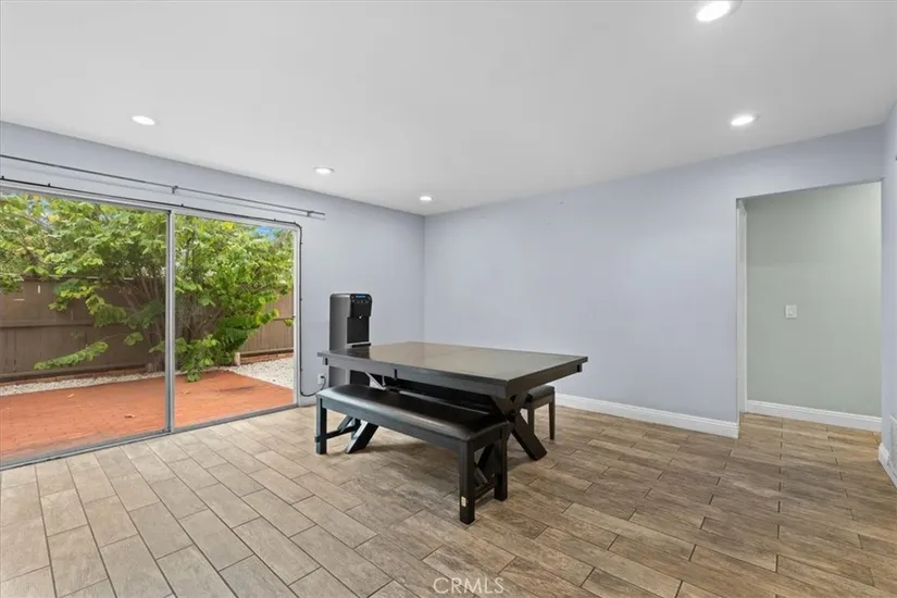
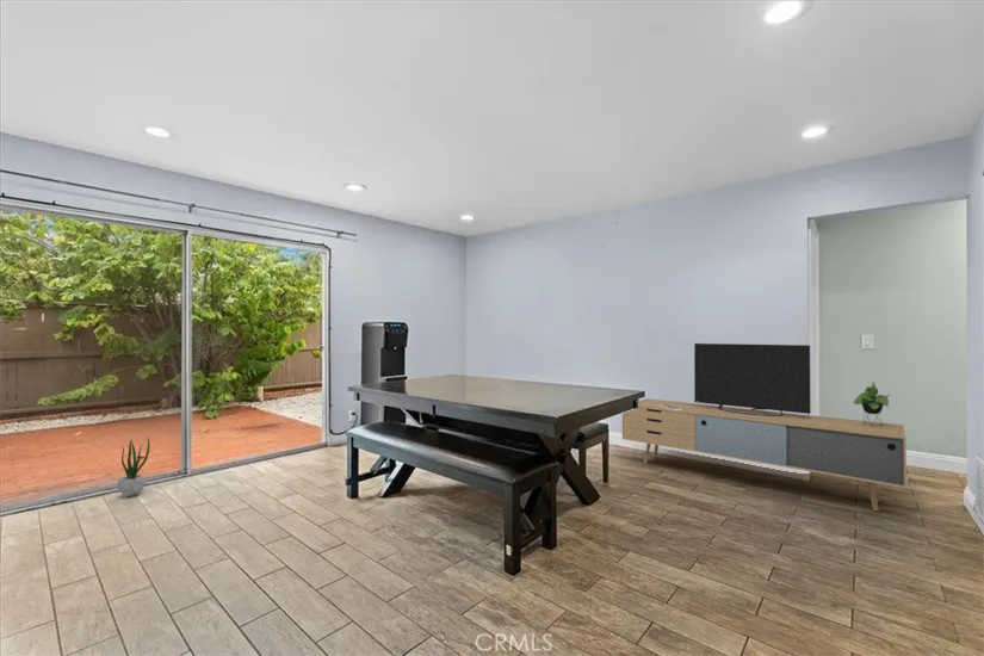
+ media console (747, 411)
+ potted plant (134, 466)
